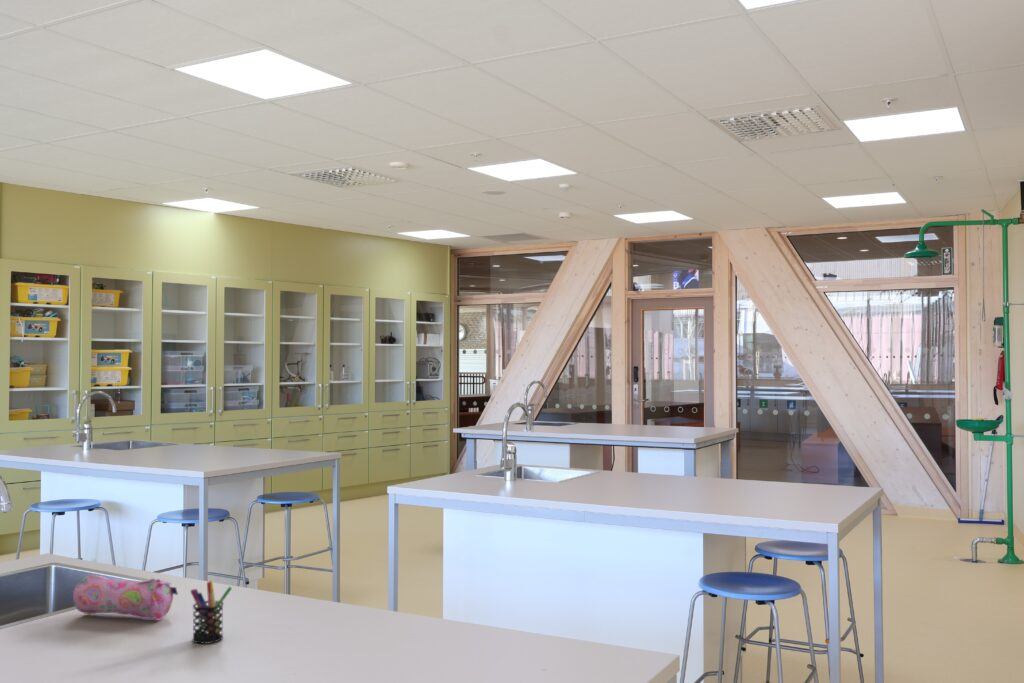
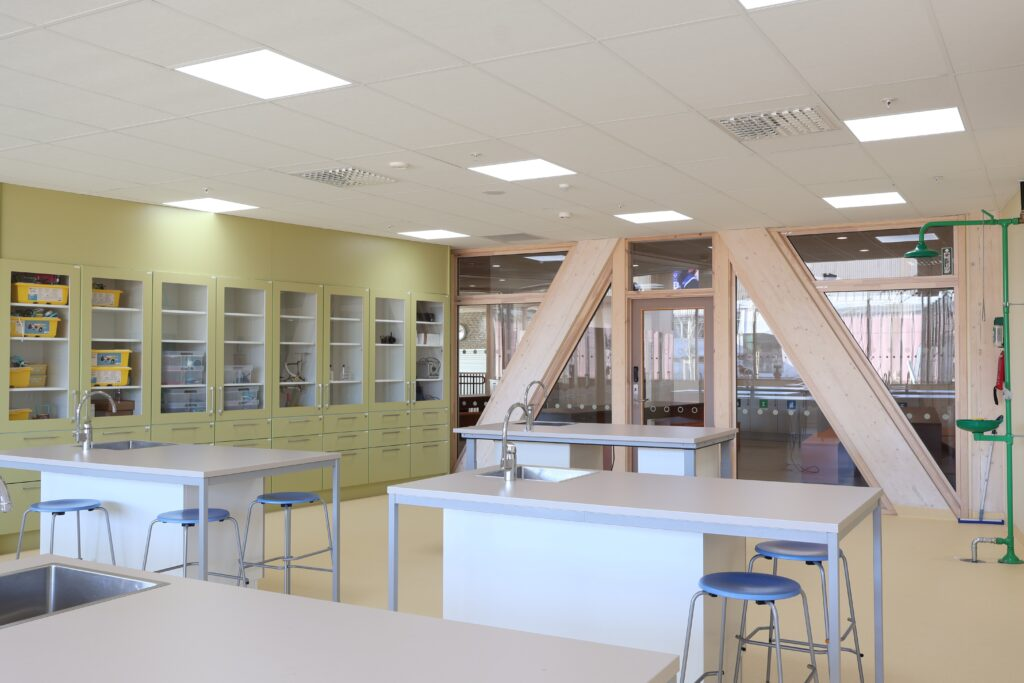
- pencil case (124, 596)
- pen holder (211, 609)
